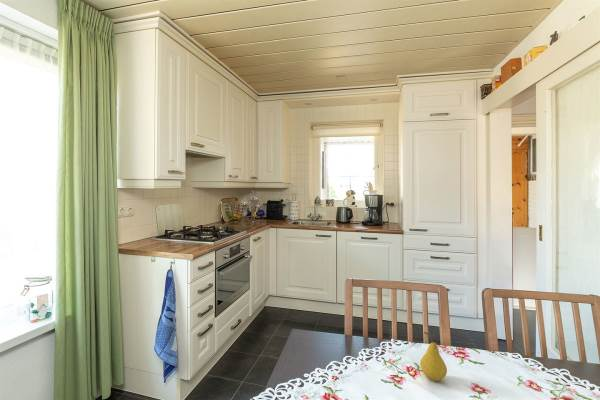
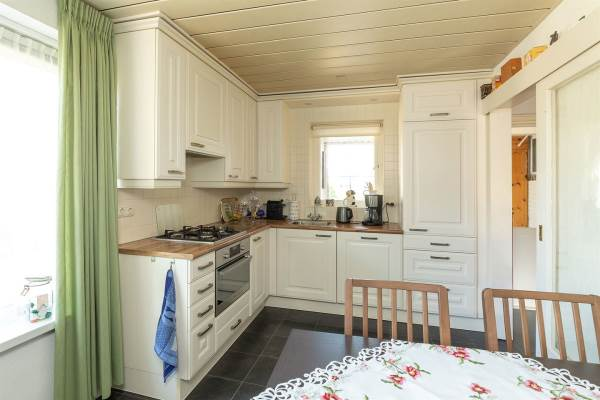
- fruit (433, 356)
